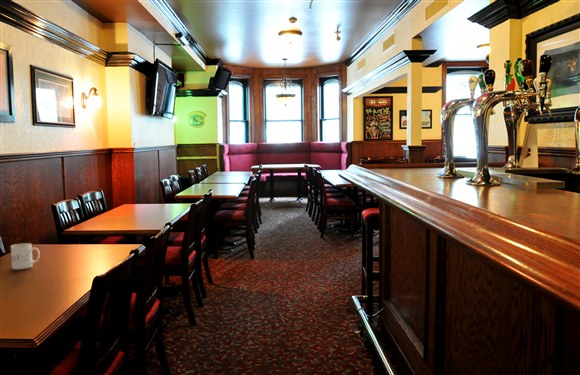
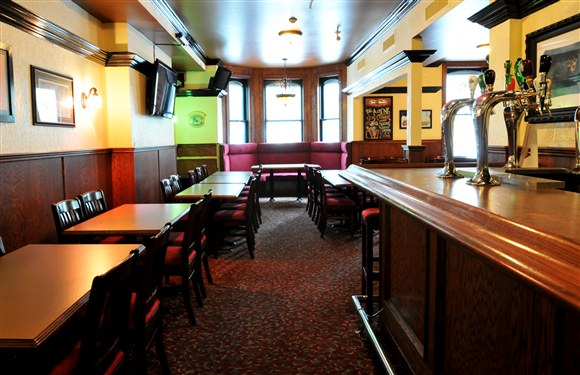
- mug (25, 255)
